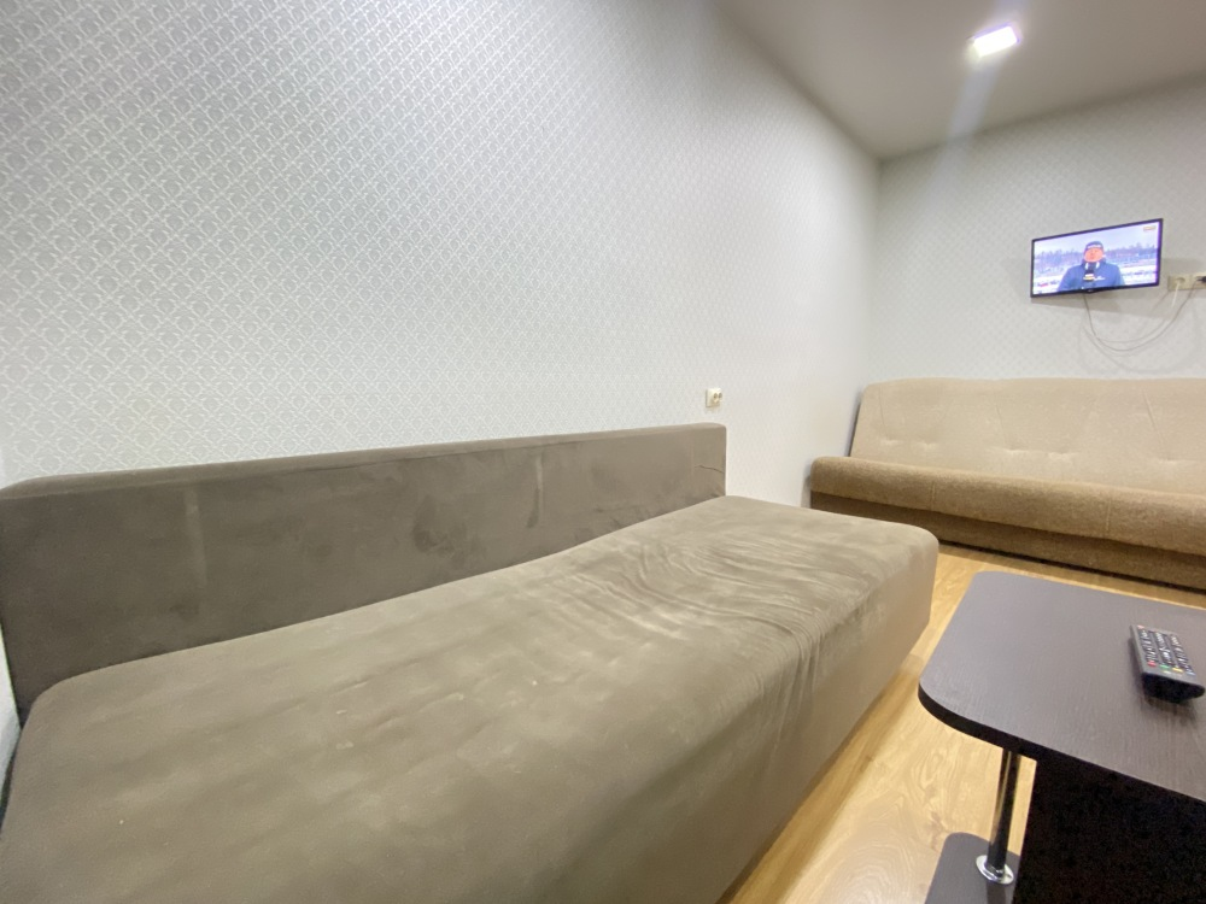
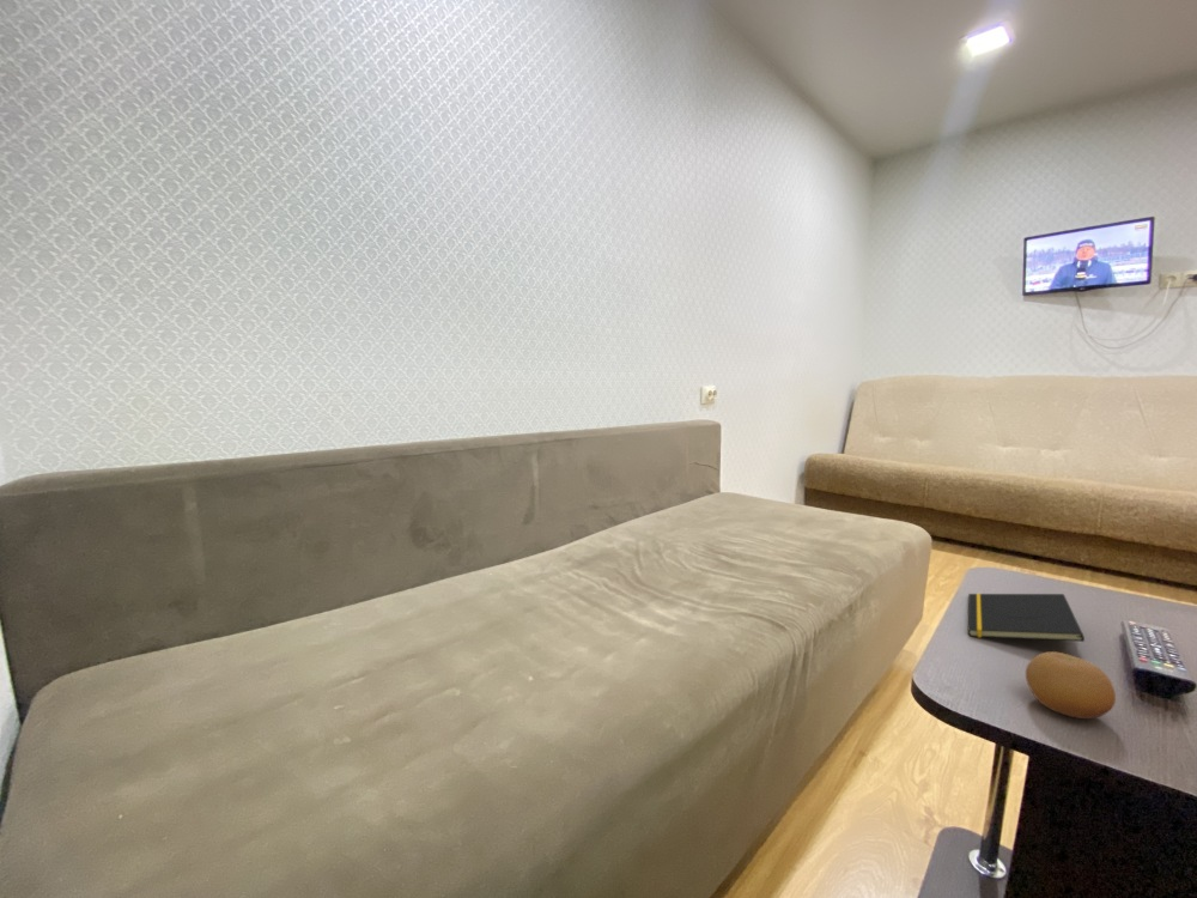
+ fruit (1068, 684)
+ notepad (1019, 614)
